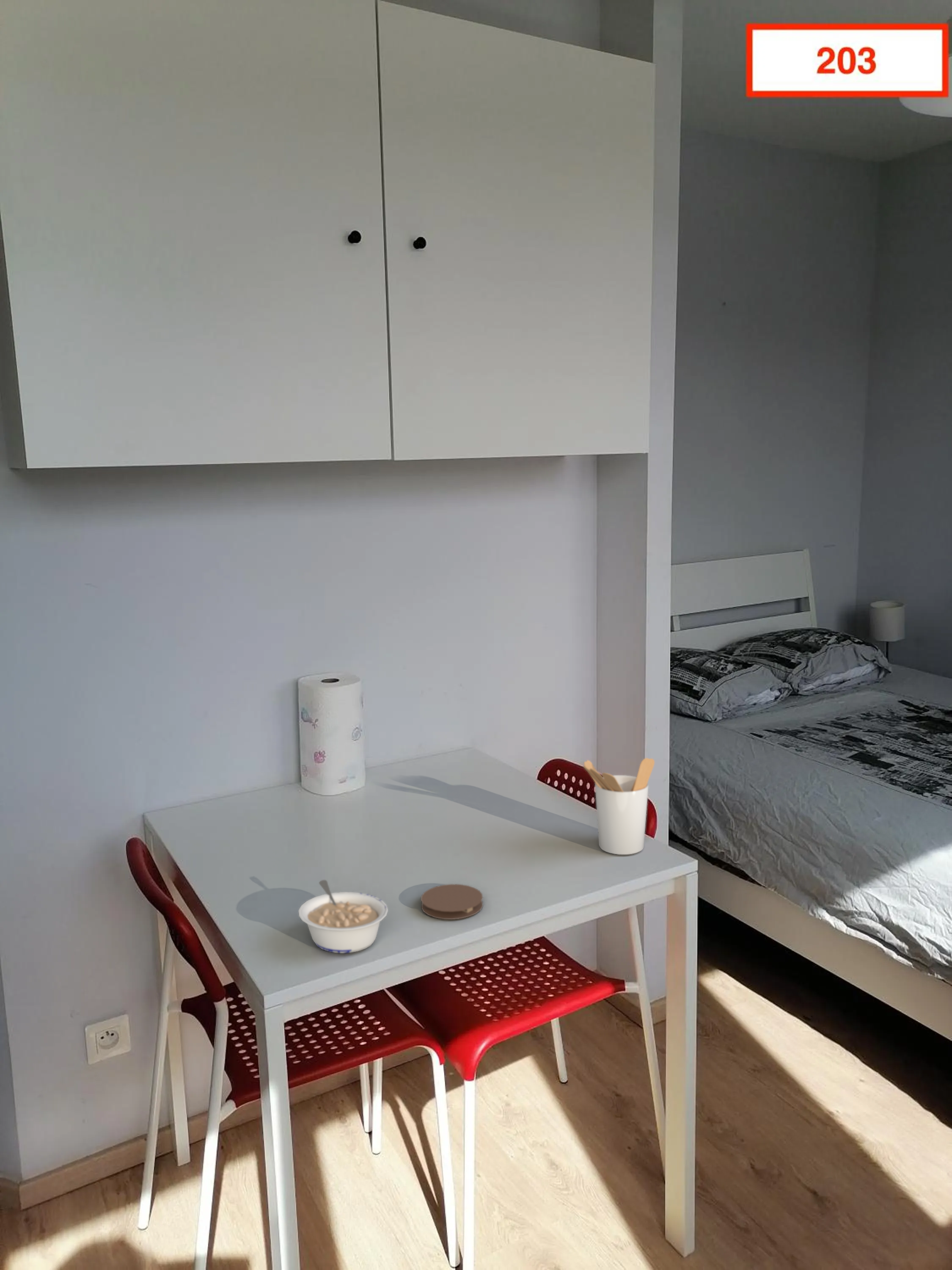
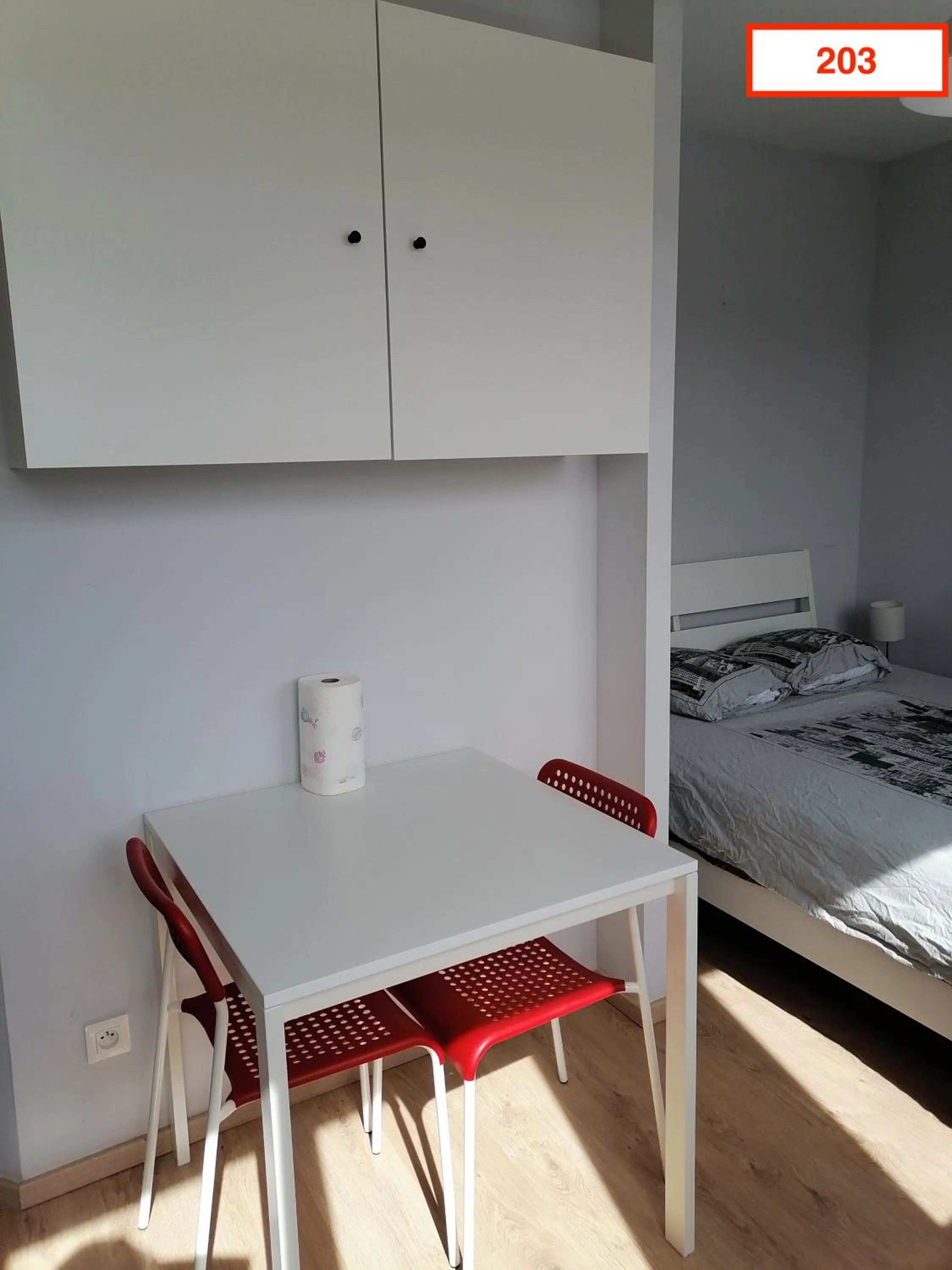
- legume (341, 921)
- coaster (452, 901)
- utensil holder (614, 803)
